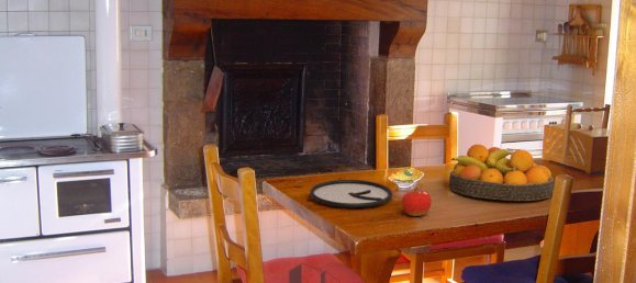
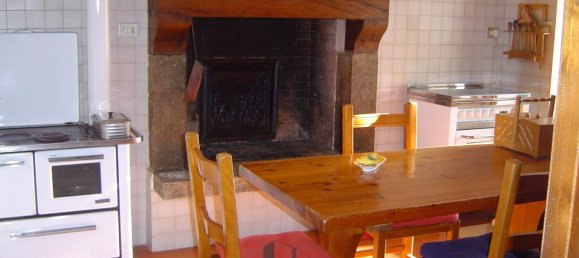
- plate (350, 192)
- fruit (416, 202)
- fruit bowl (501, 168)
